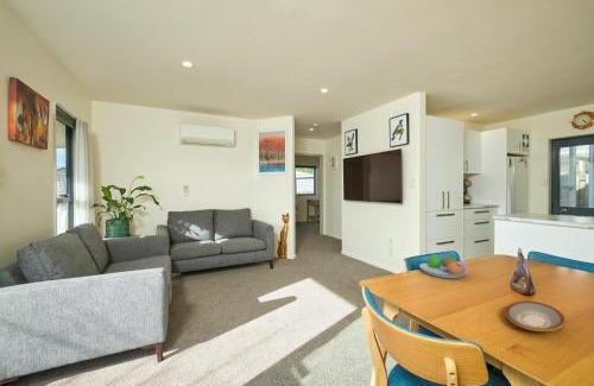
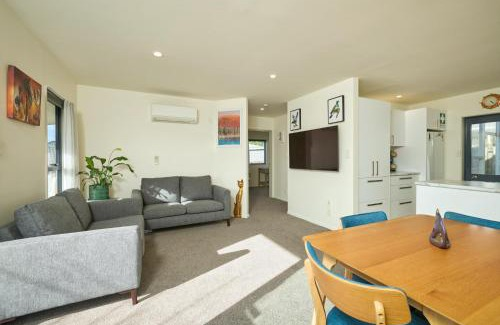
- plate (533, 317)
- fruit bowl (442, 264)
